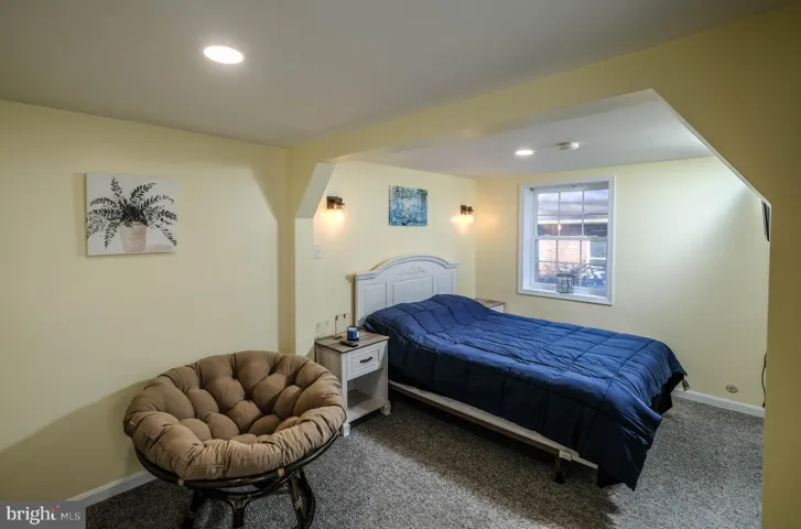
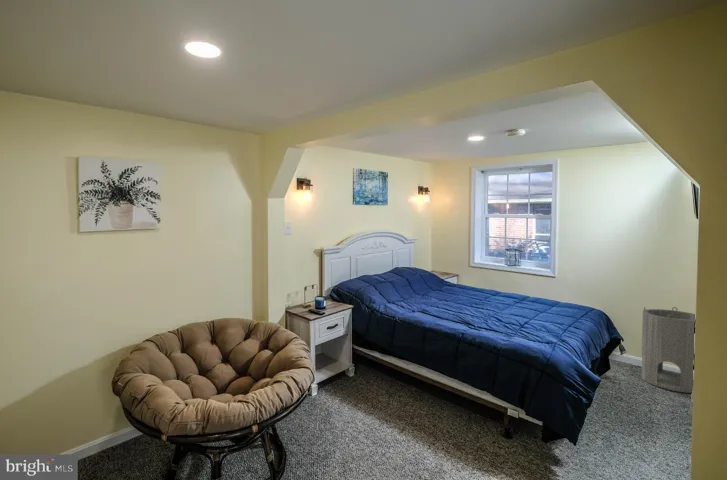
+ cylinder (671, 346)
